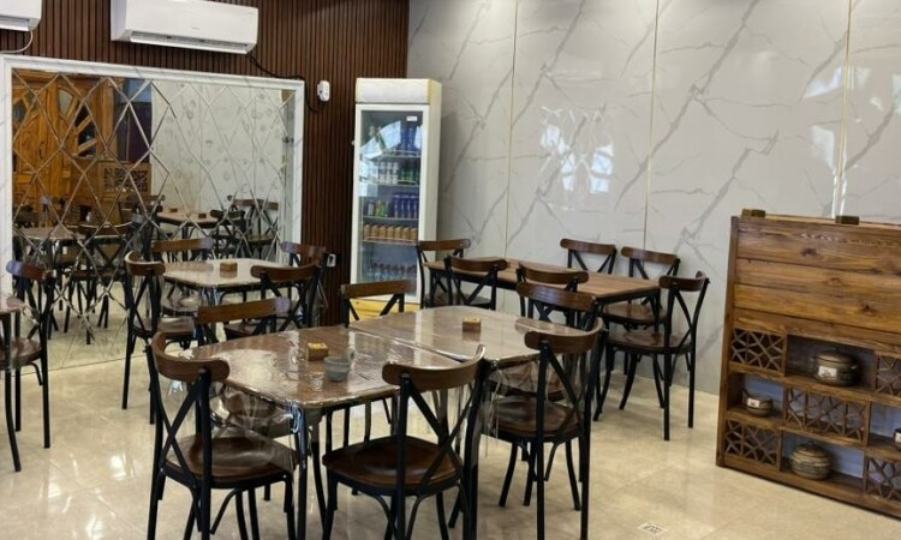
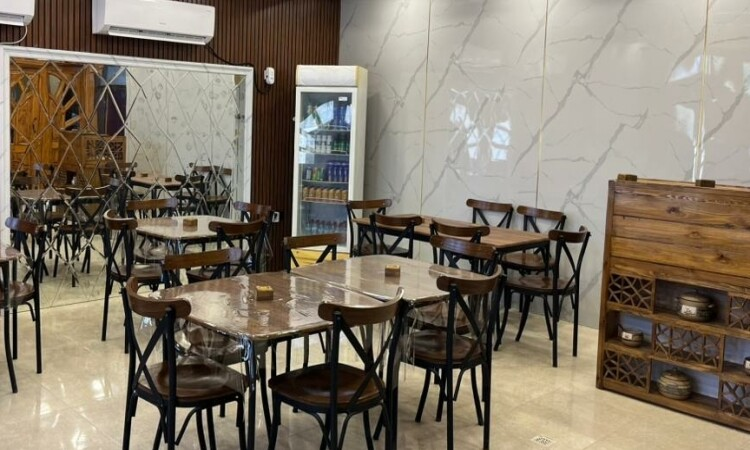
- cup (340, 365)
